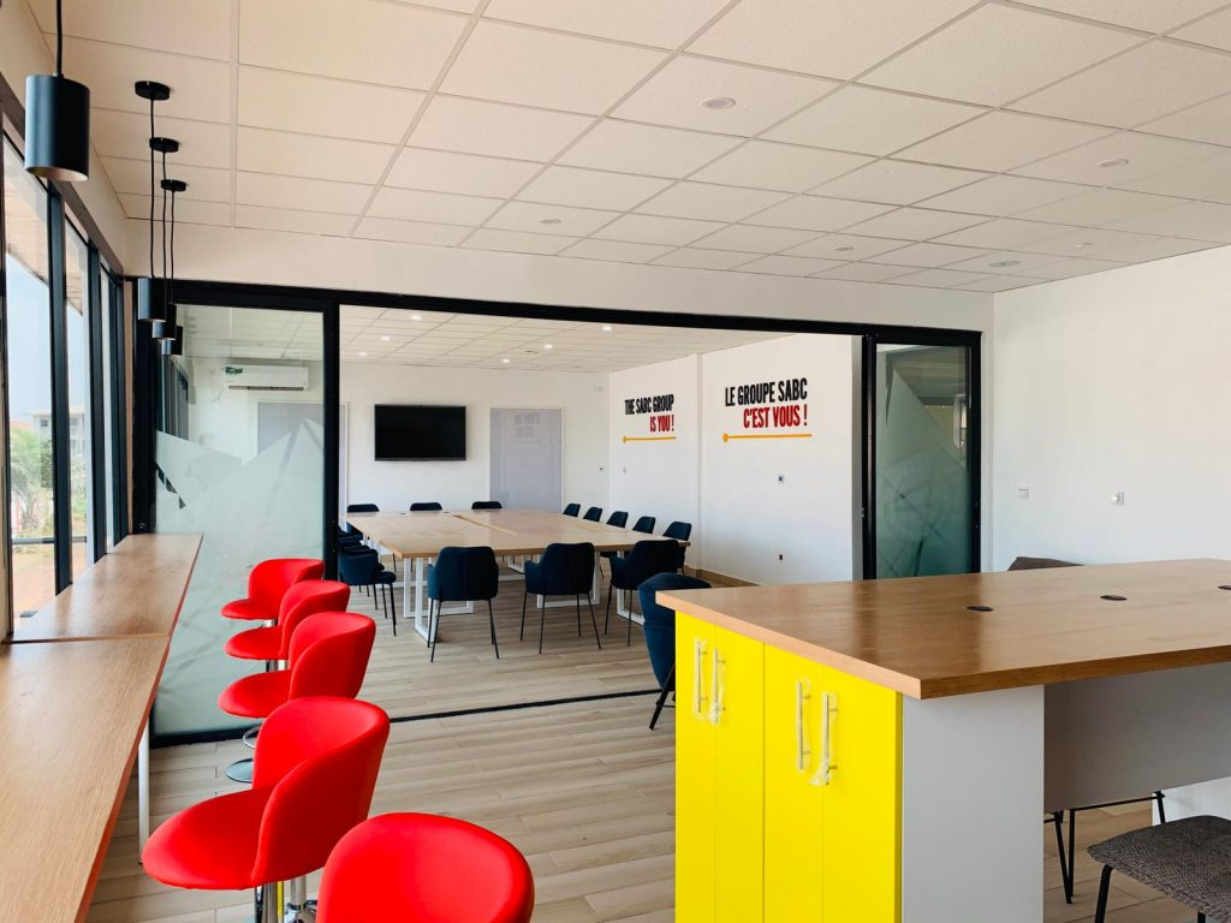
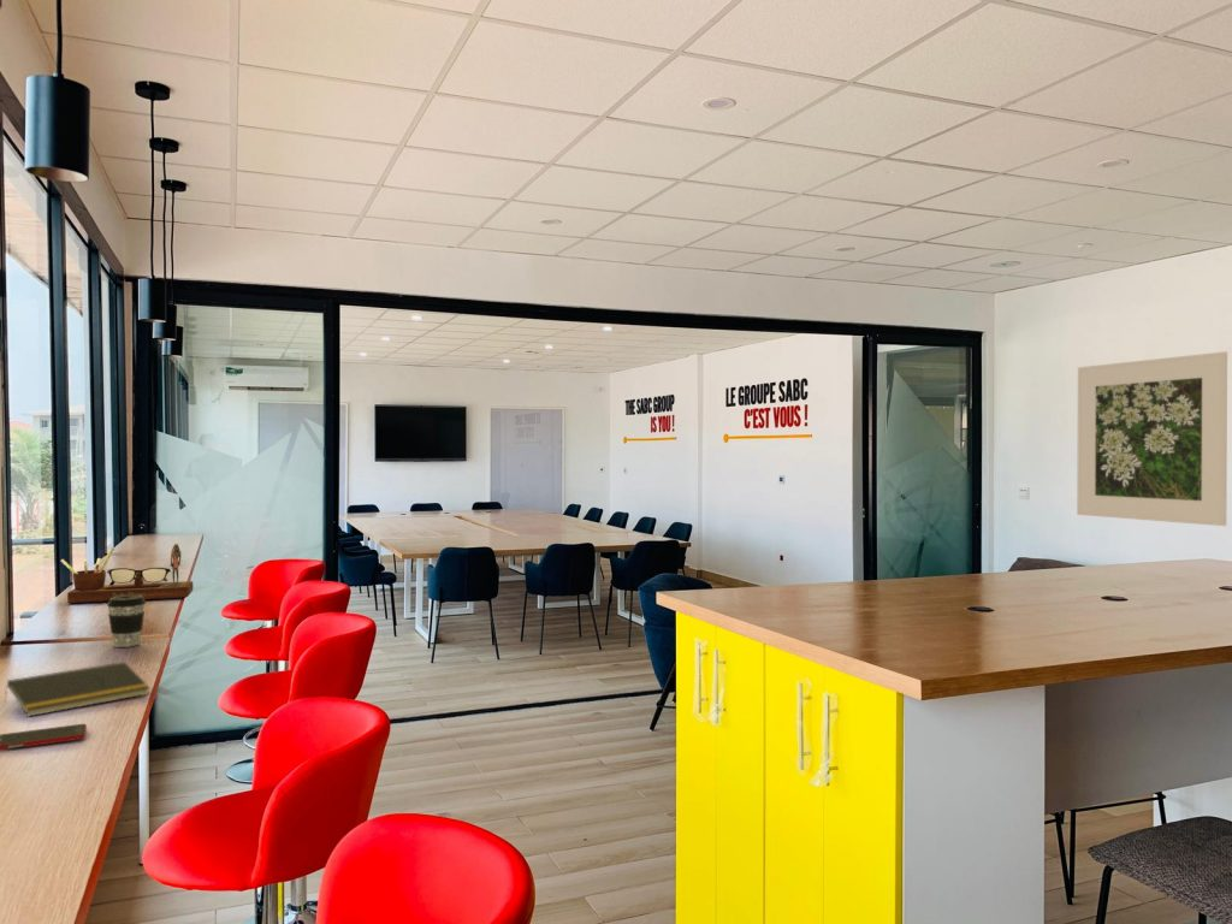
+ cell phone (40, 736)
+ notepad (79, 687)
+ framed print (1145, 439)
+ desk organizer (128, 570)
+ coffee cup (126, 621)
